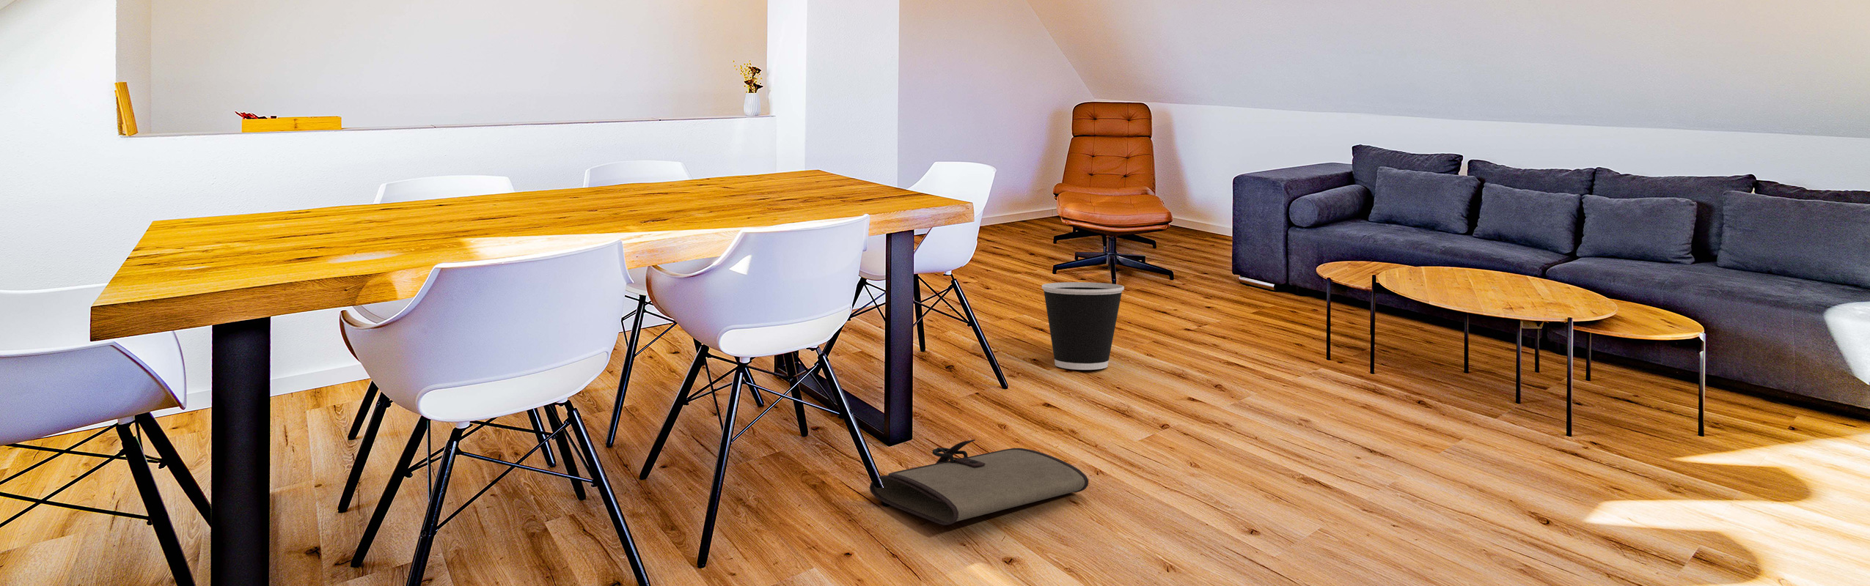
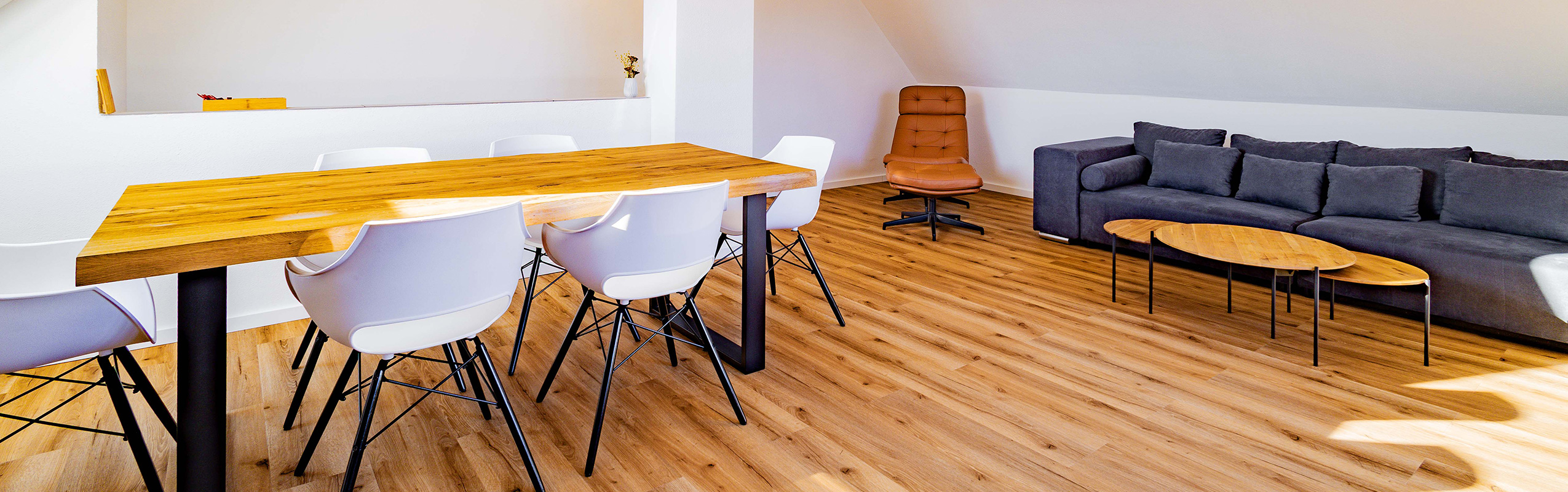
- tool roll (978, 470)
- wastebasket (1082, 325)
